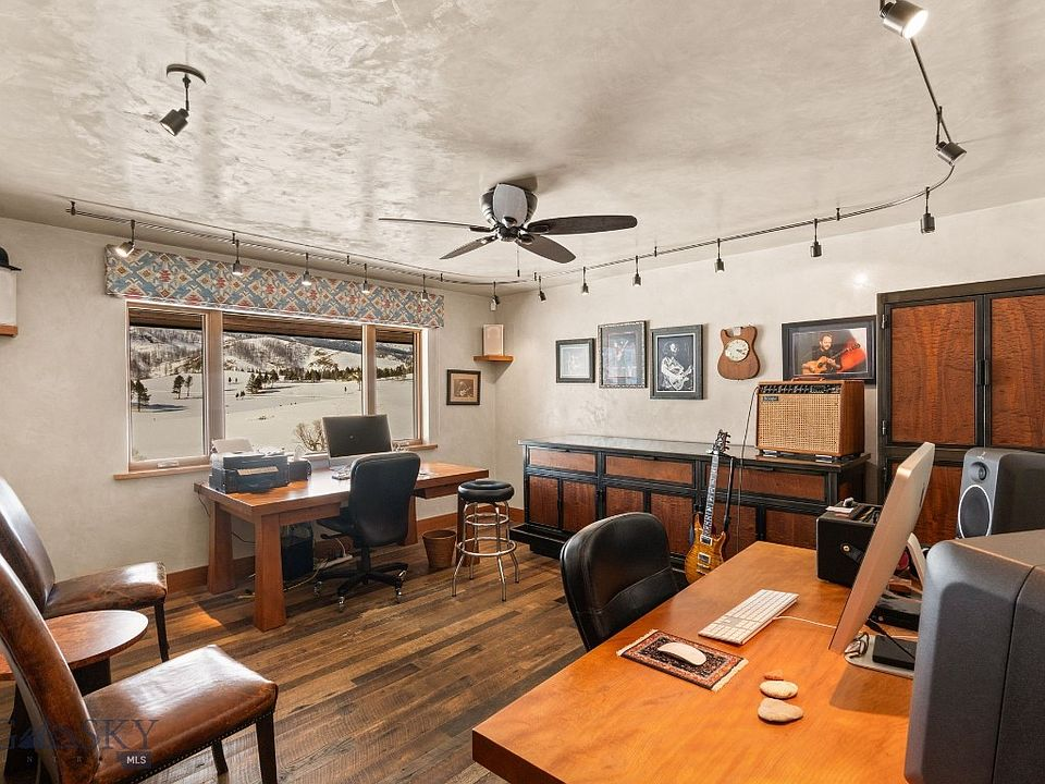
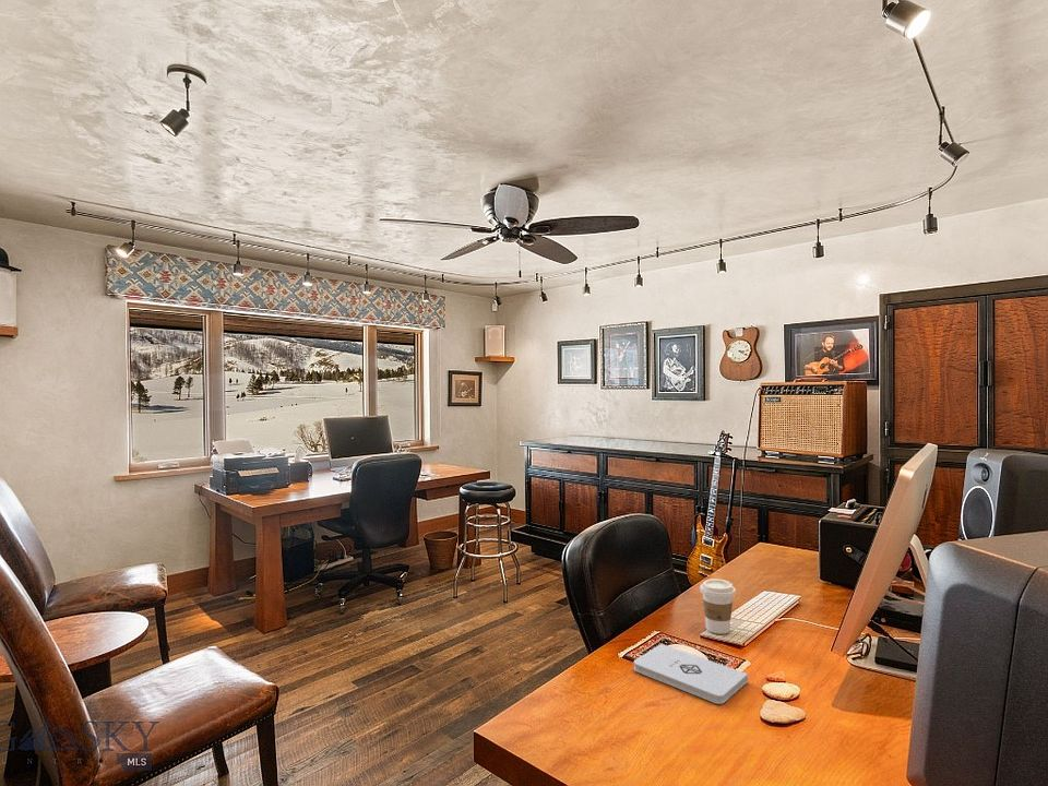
+ notepad (688, 671)
+ coffee cup (717, 606)
